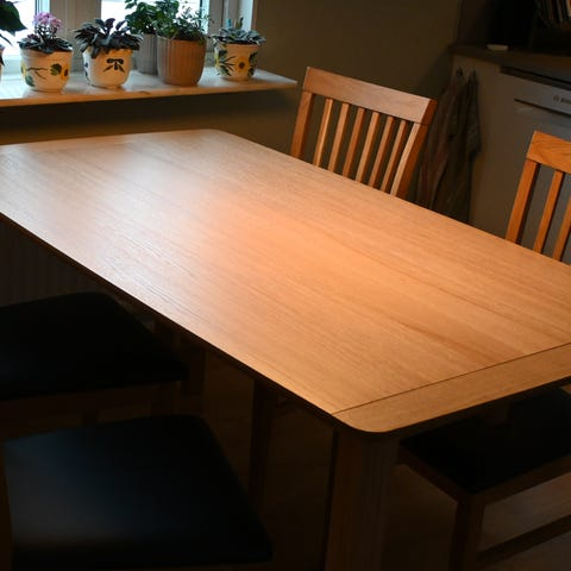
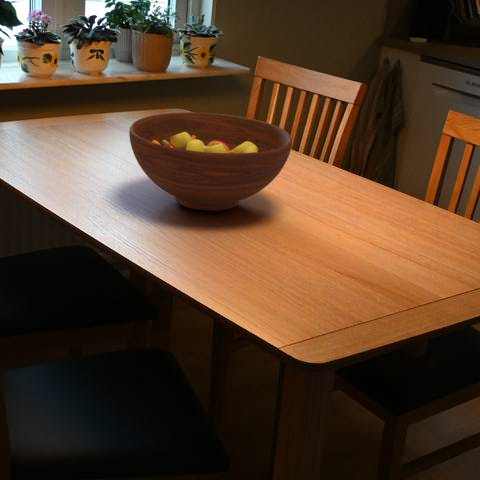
+ fruit bowl (208, 167)
